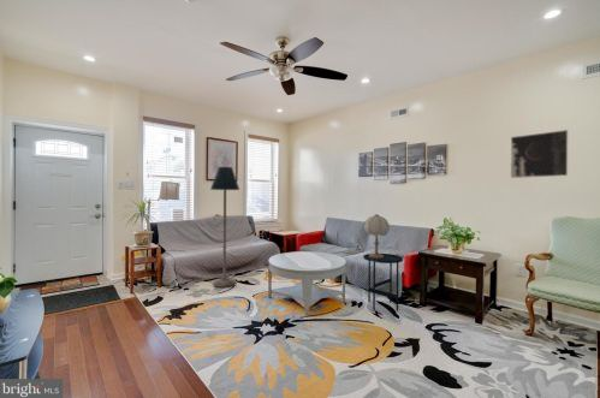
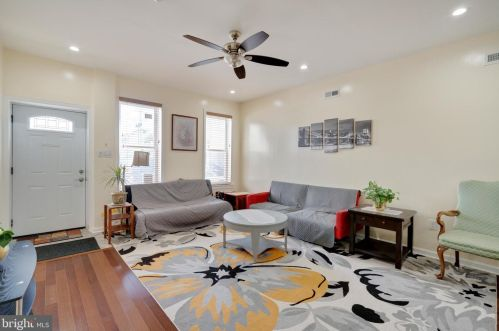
- side table (382, 281)
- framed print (537, 155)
- floor lamp (224, 225)
- table lamp (376, 234)
